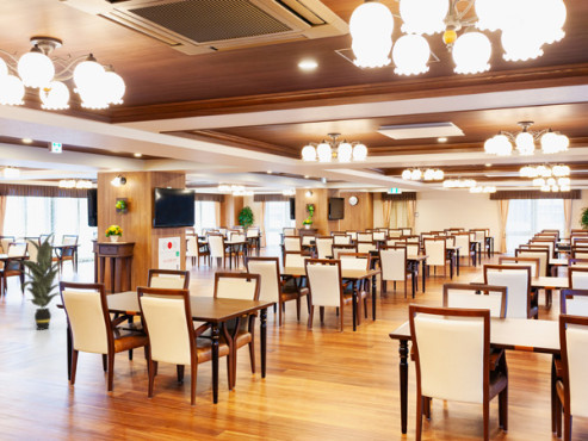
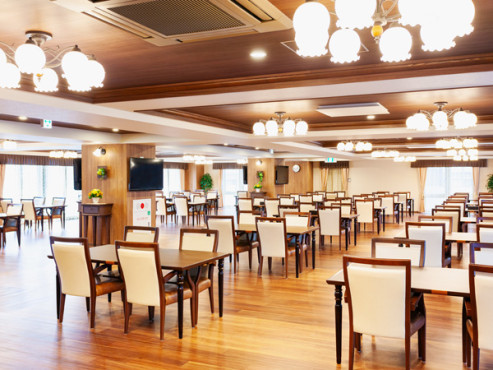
- indoor plant (44, 280)
